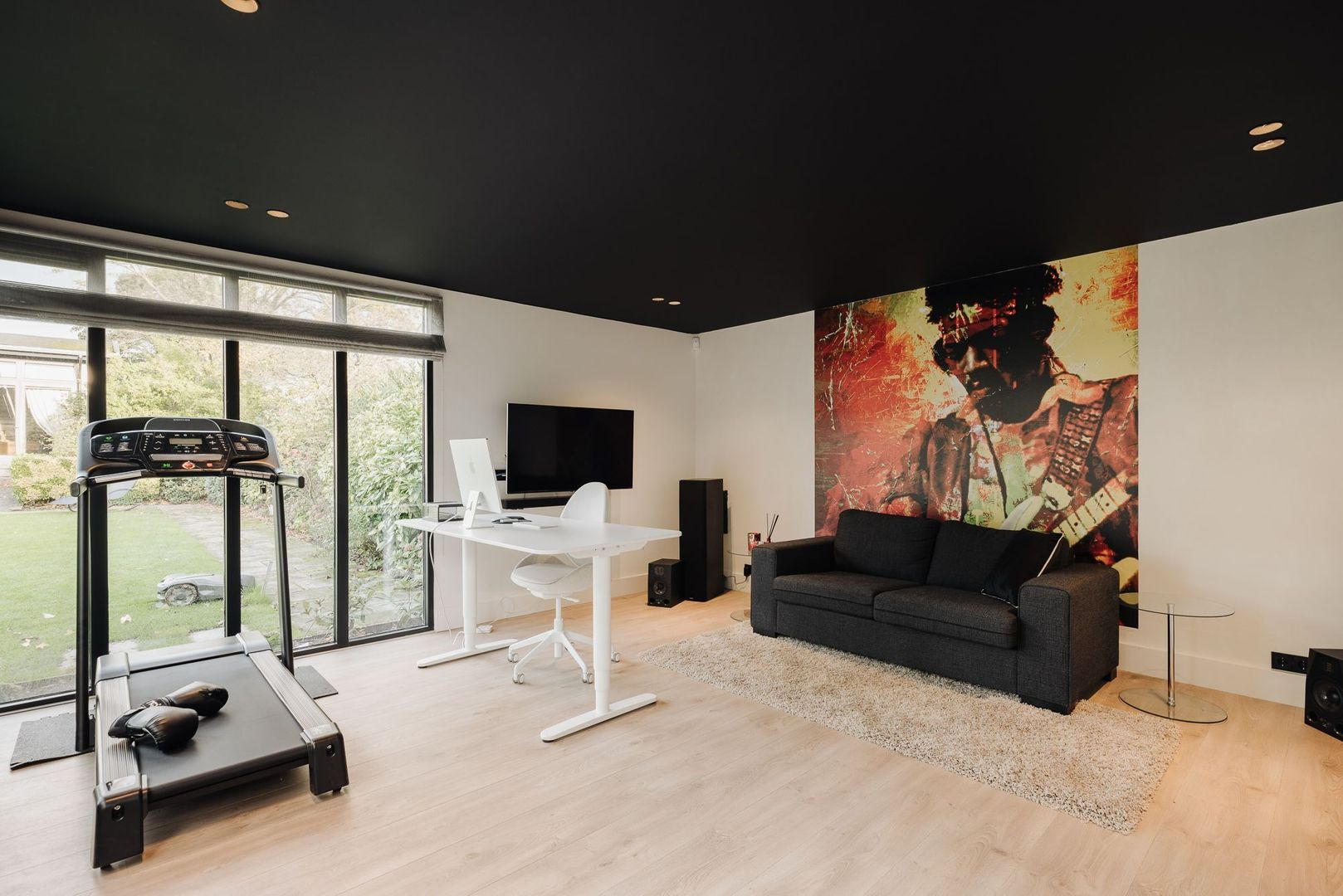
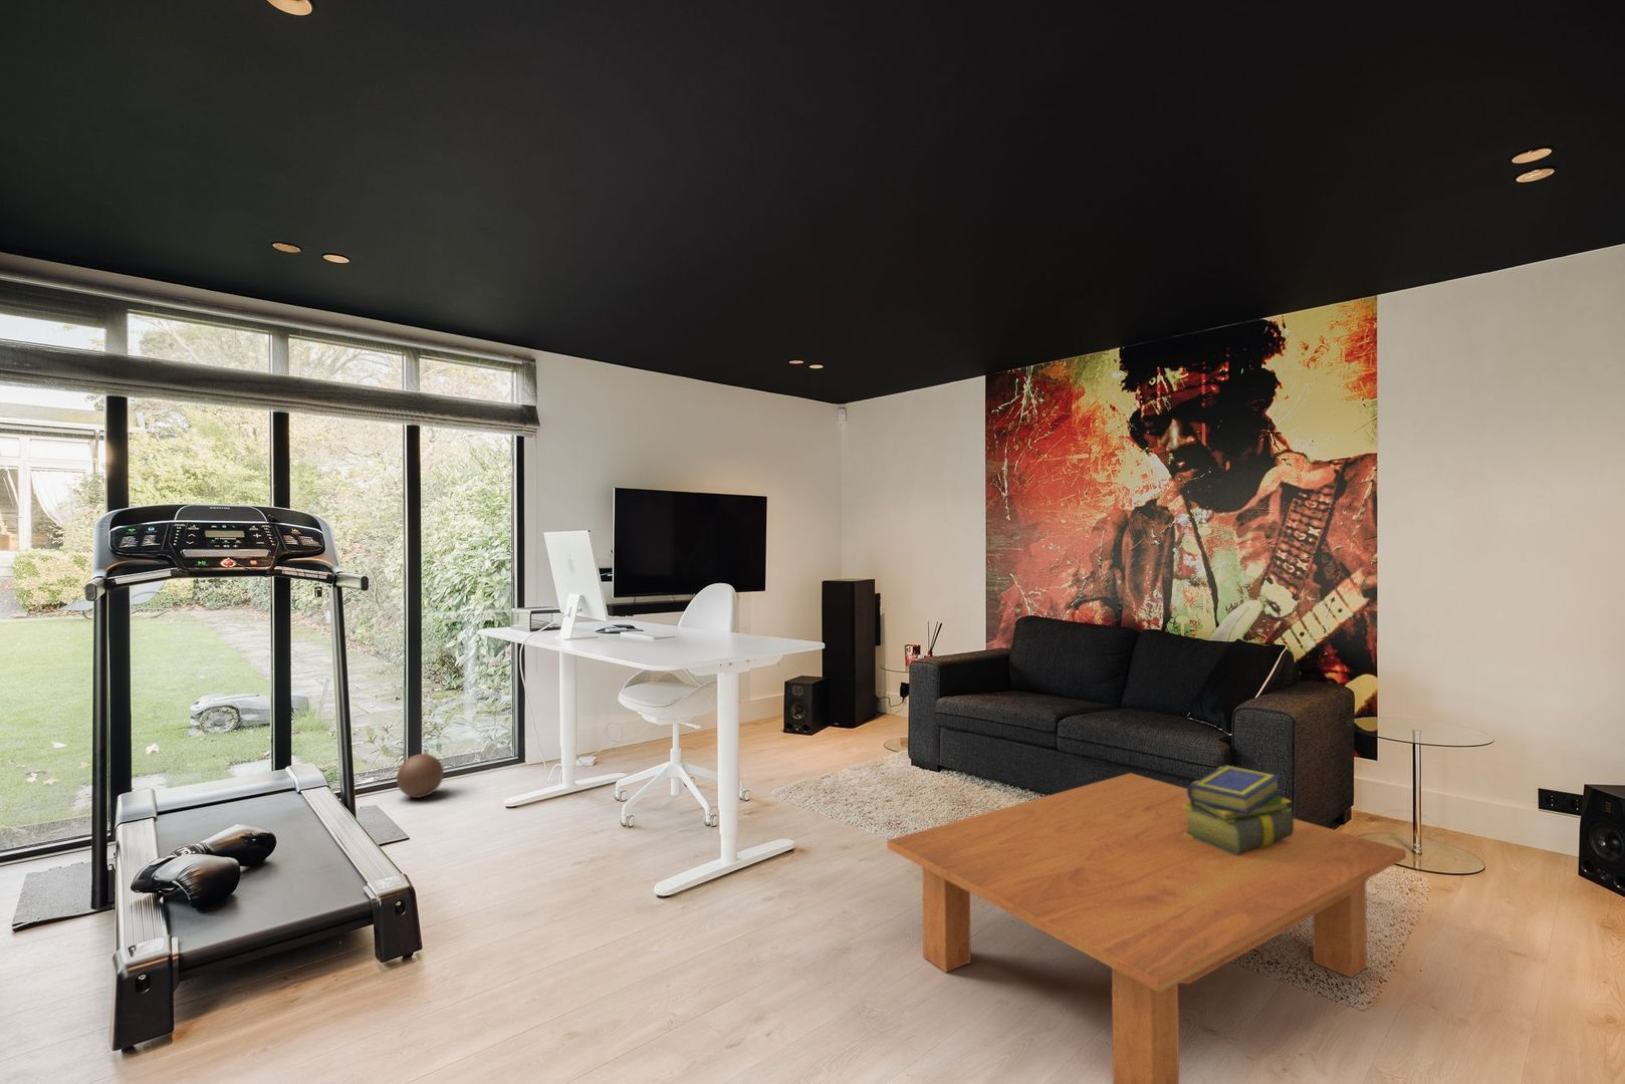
+ ball (419, 774)
+ coffee table (1140, 904)
+ stack of books (1238, 807)
